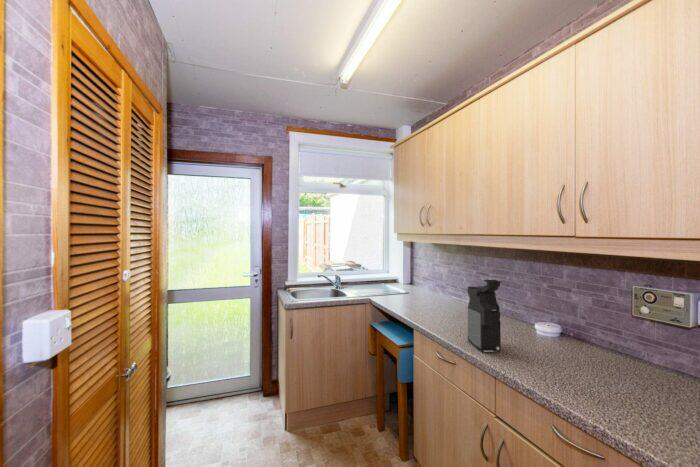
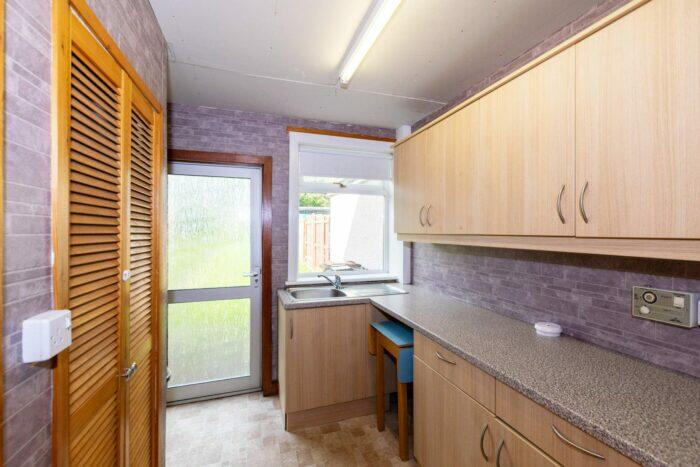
- coffee maker (484, 312)
